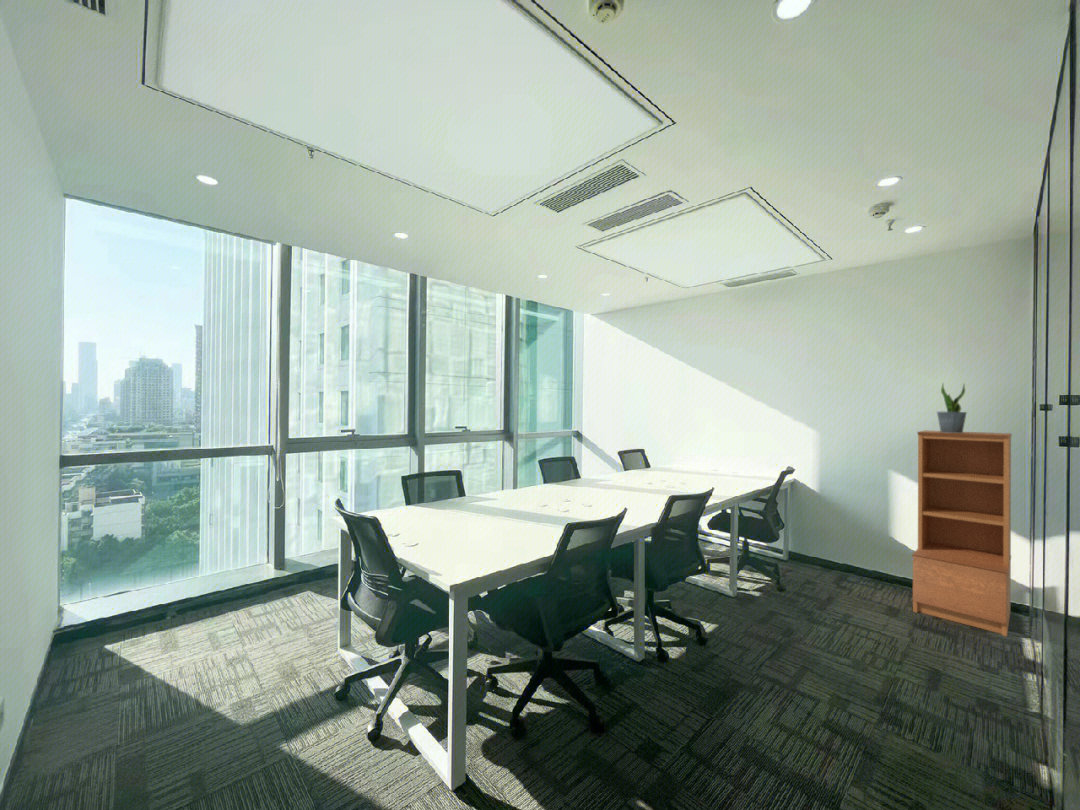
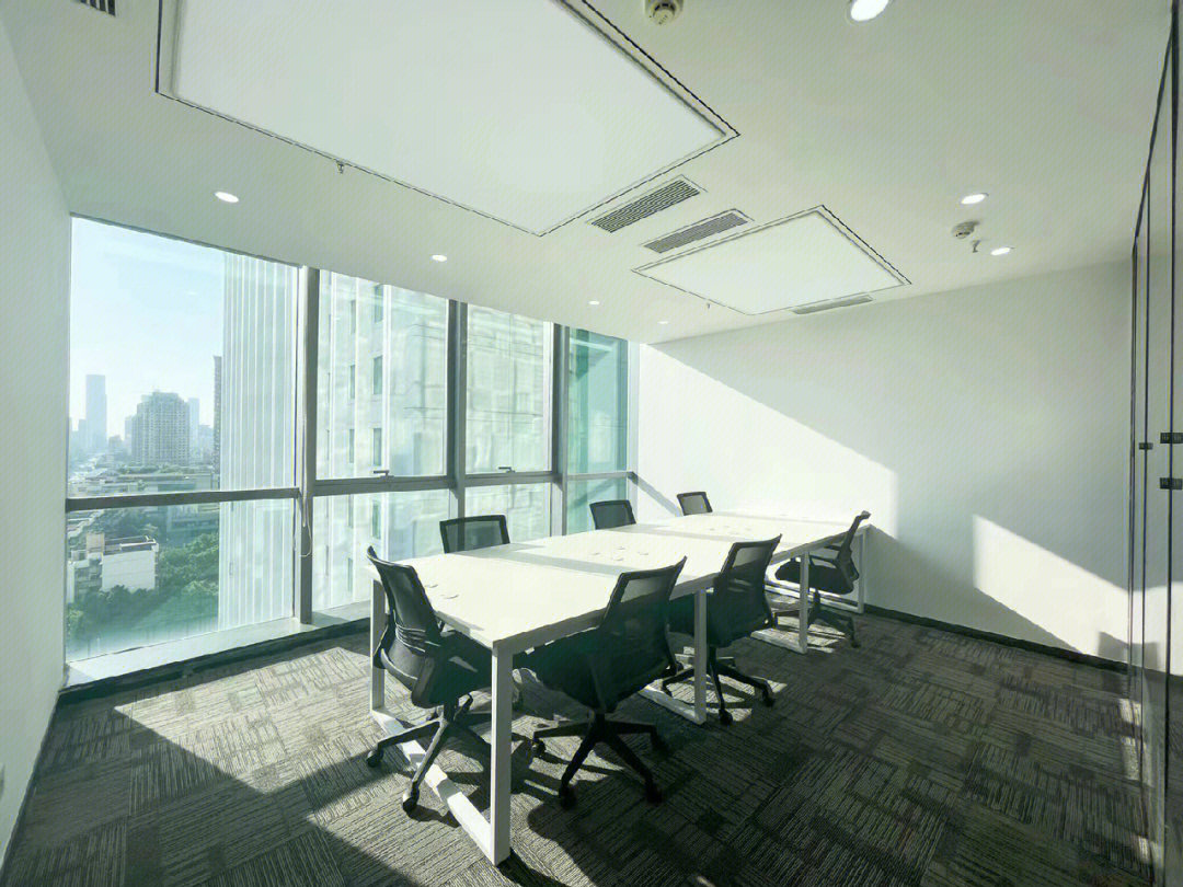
- bookshelf (961, 522)
- potted plant (951, 407)
